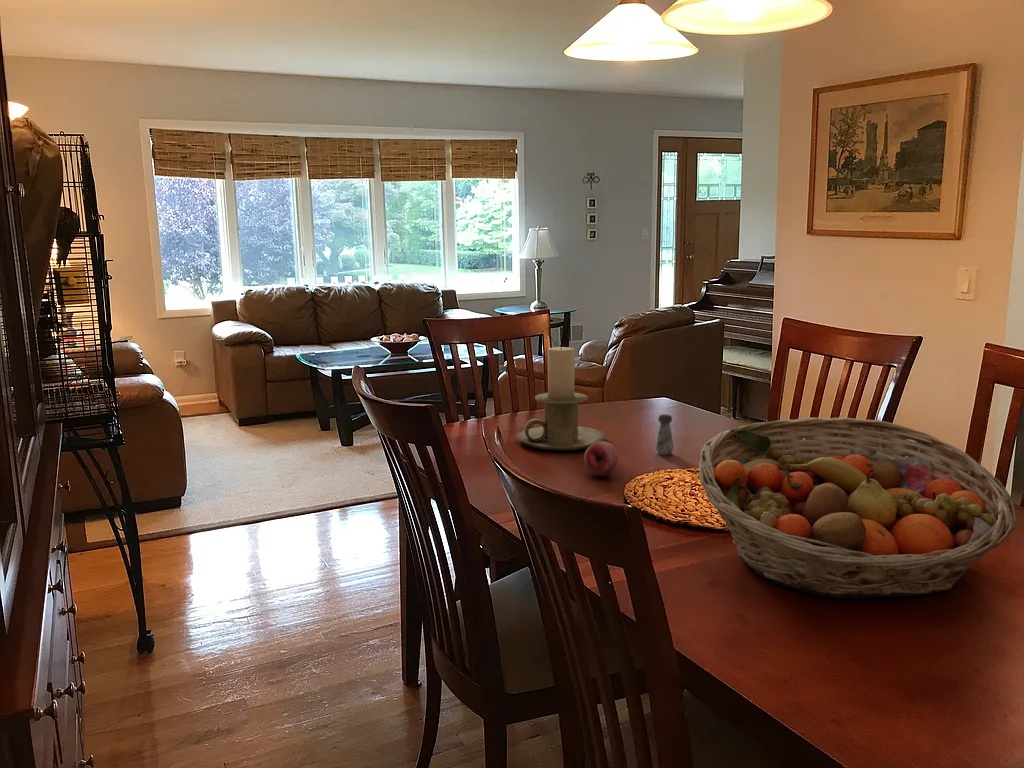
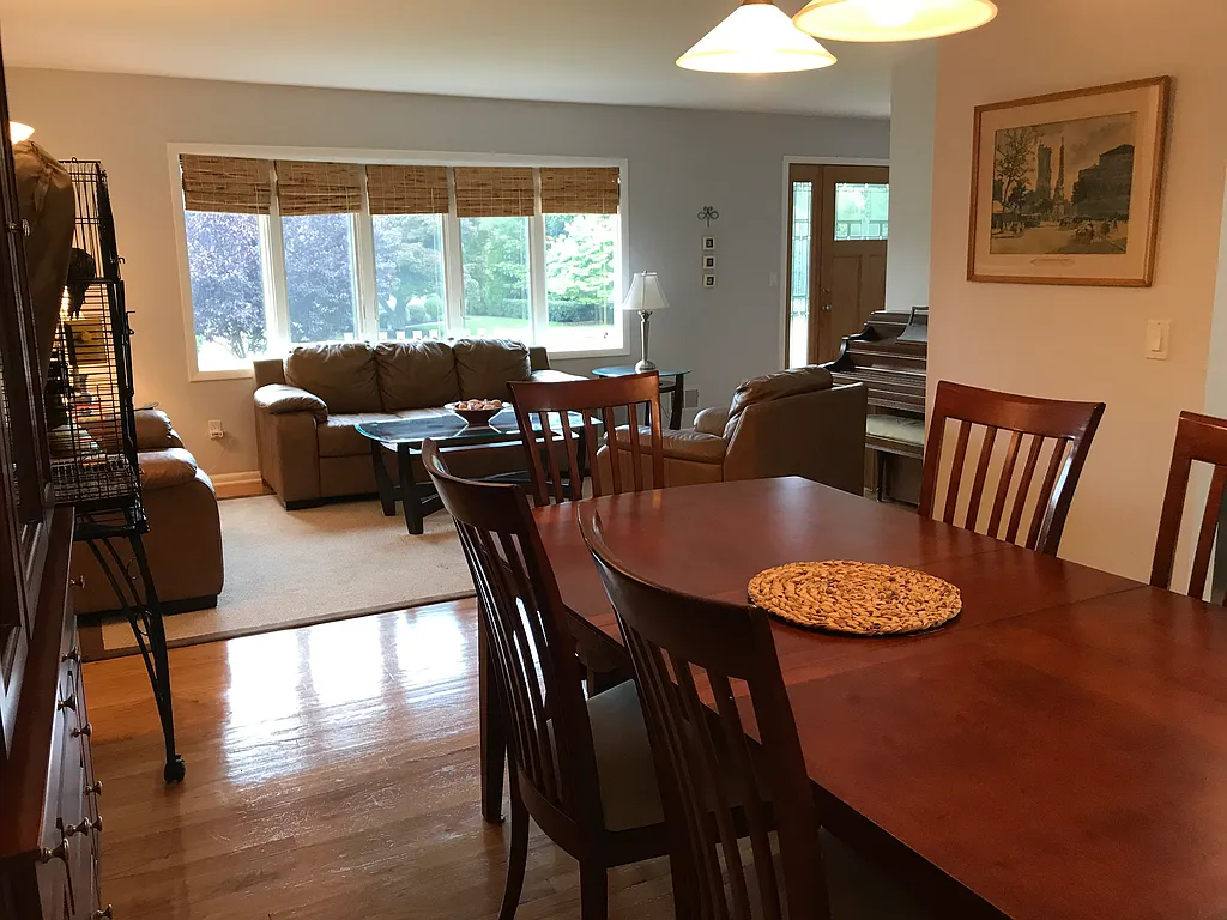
- fruit basket (847, 501)
- candle holder (561, 395)
- fruit (601, 458)
- salt shaker (664, 434)
